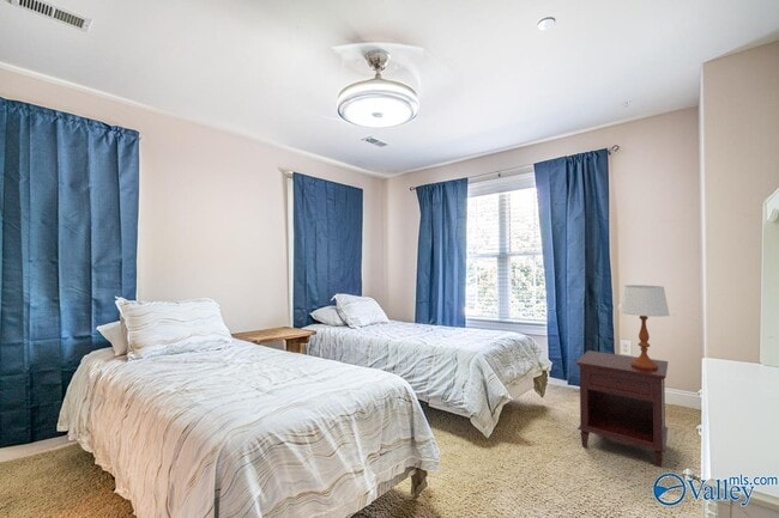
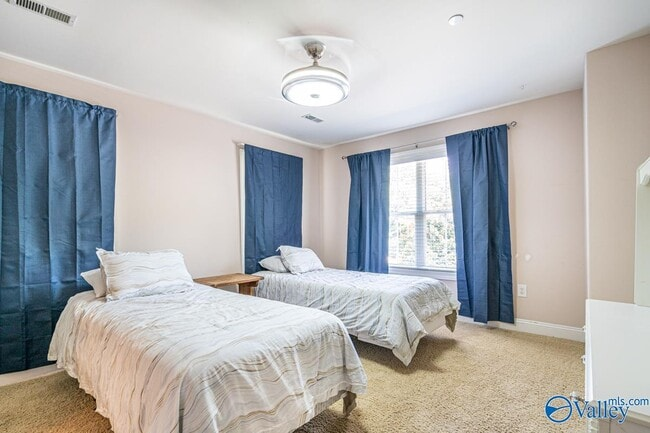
- nightstand (622, 403)
- table lamp (644, 325)
